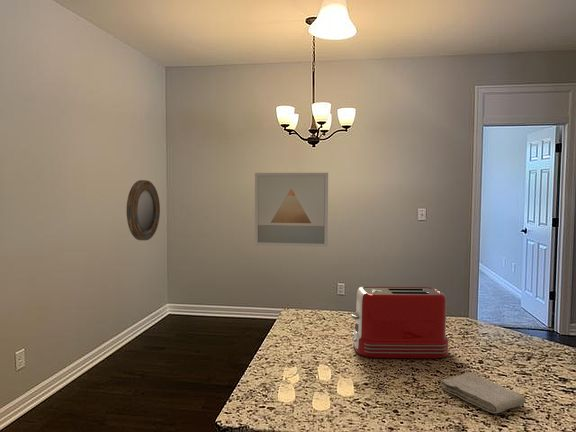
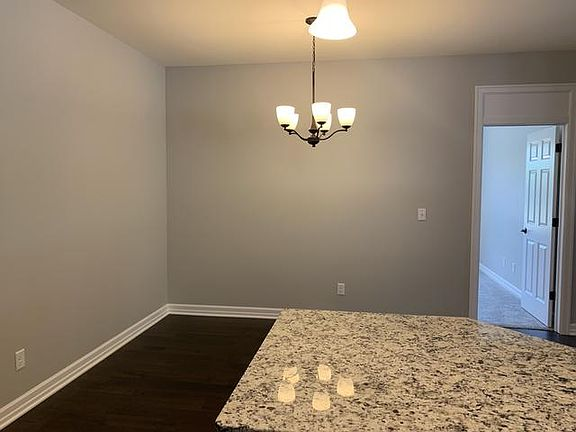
- home mirror (144, 210)
- toaster (400, 319)
- wall art (291, 209)
- washcloth (480, 390)
